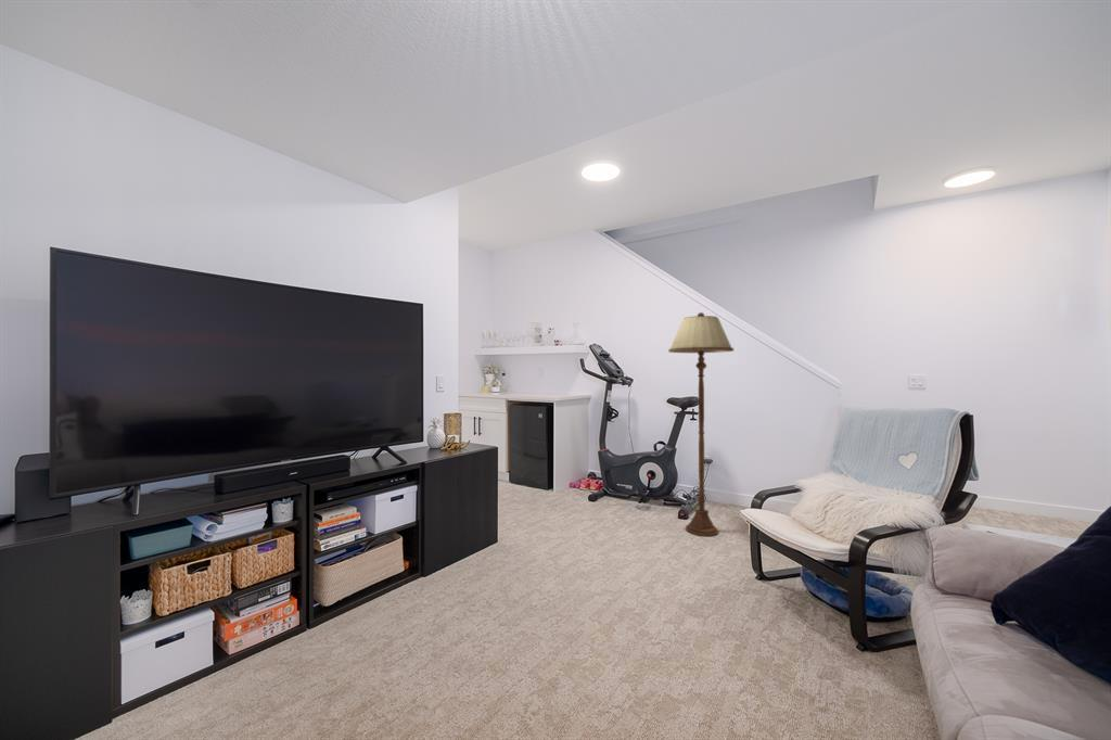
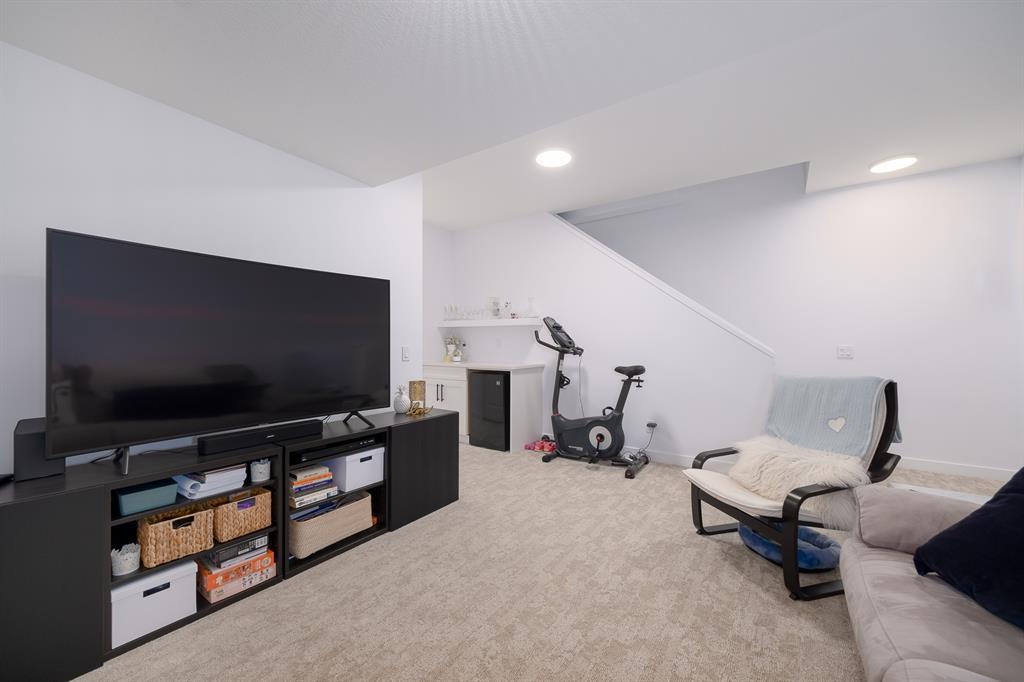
- floor lamp (701, 421)
